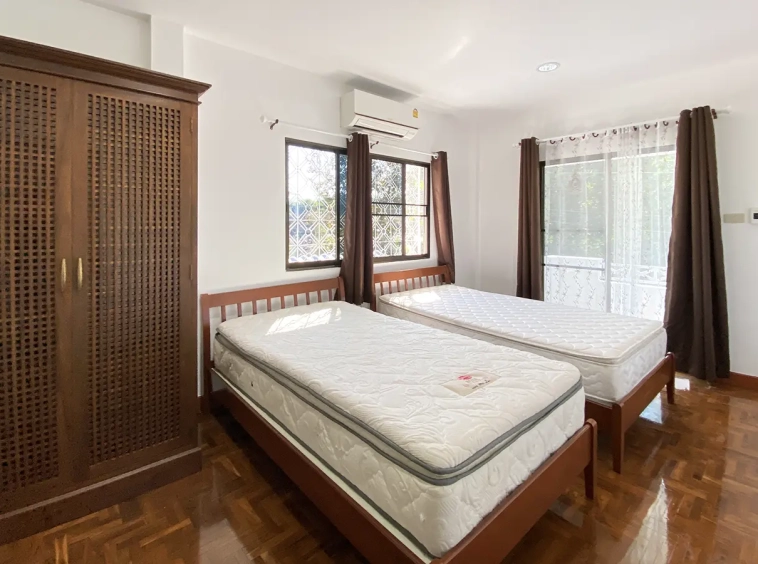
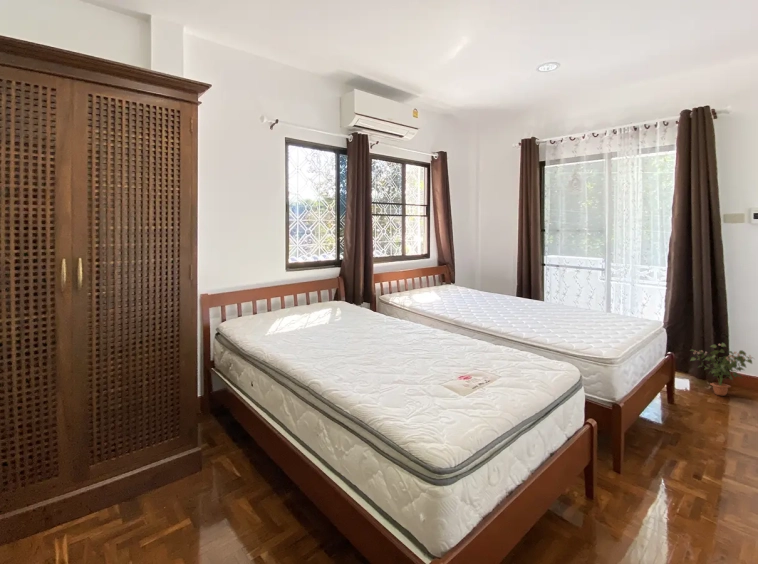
+ potted plant (720, 368)
